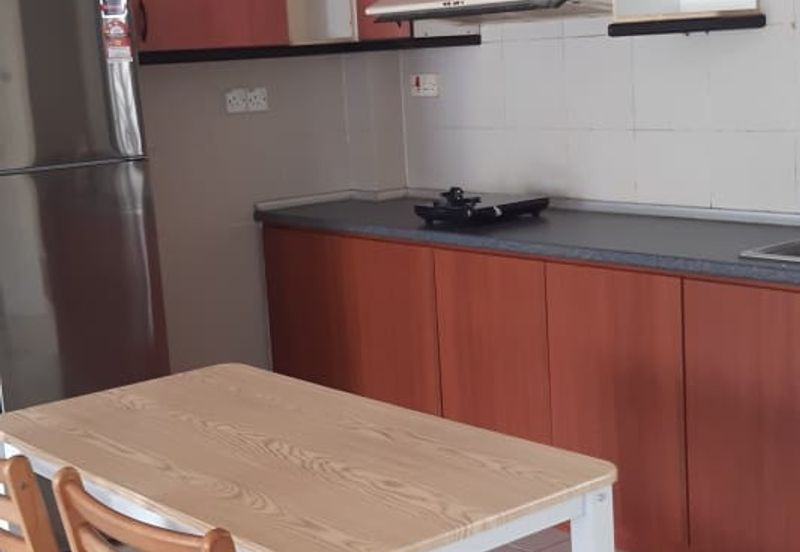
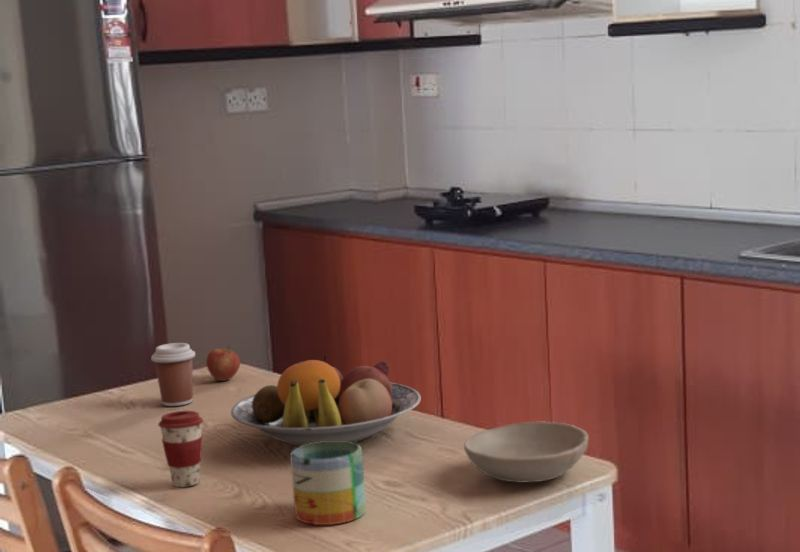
+ coffee cup (183, 448)
+ bowl (526, 455)
+ apple (223, 362)
+ mug (323, 479)
+ coffee cup (175, 374)
+ fruit bowl (325, 395)
